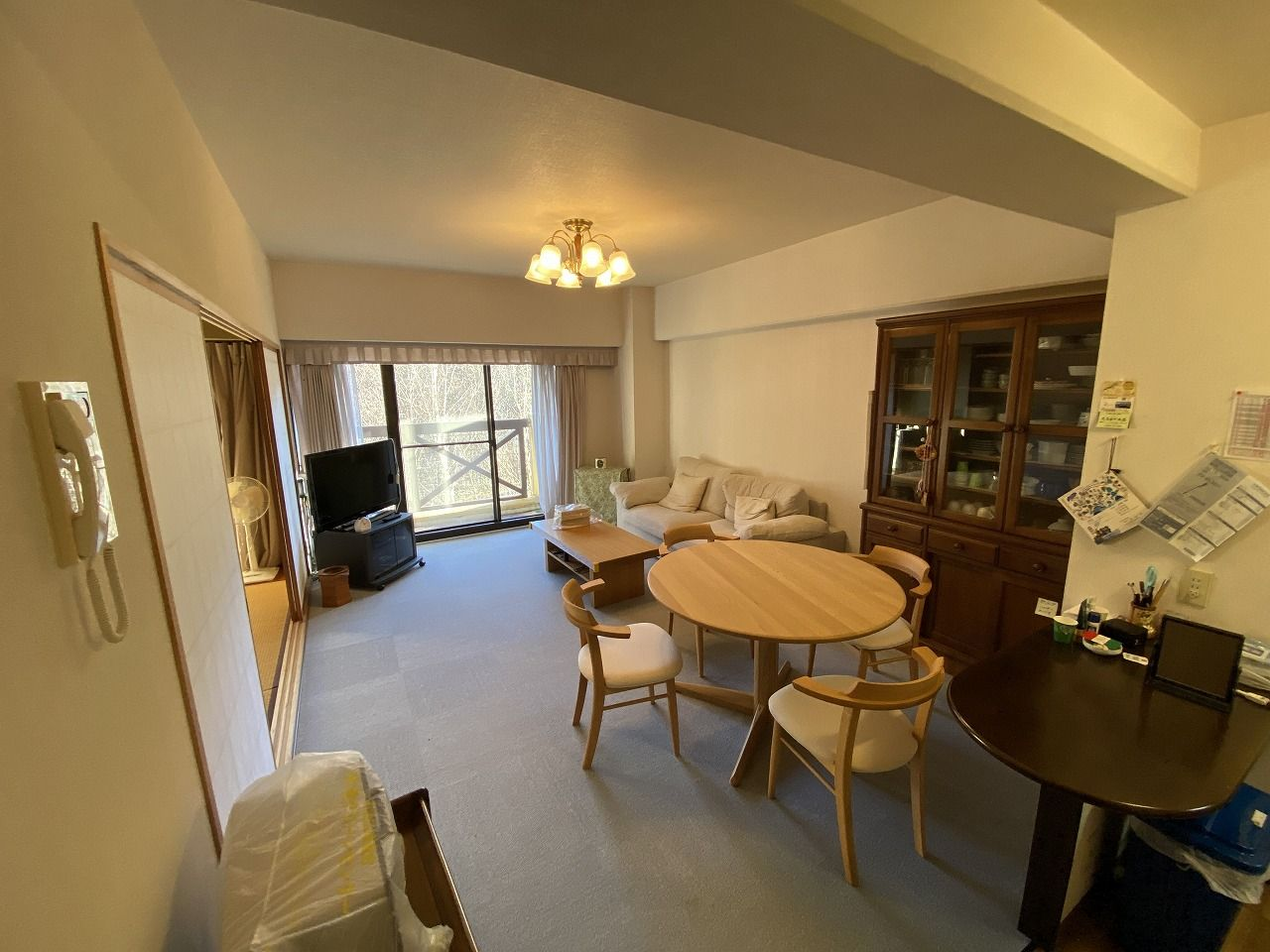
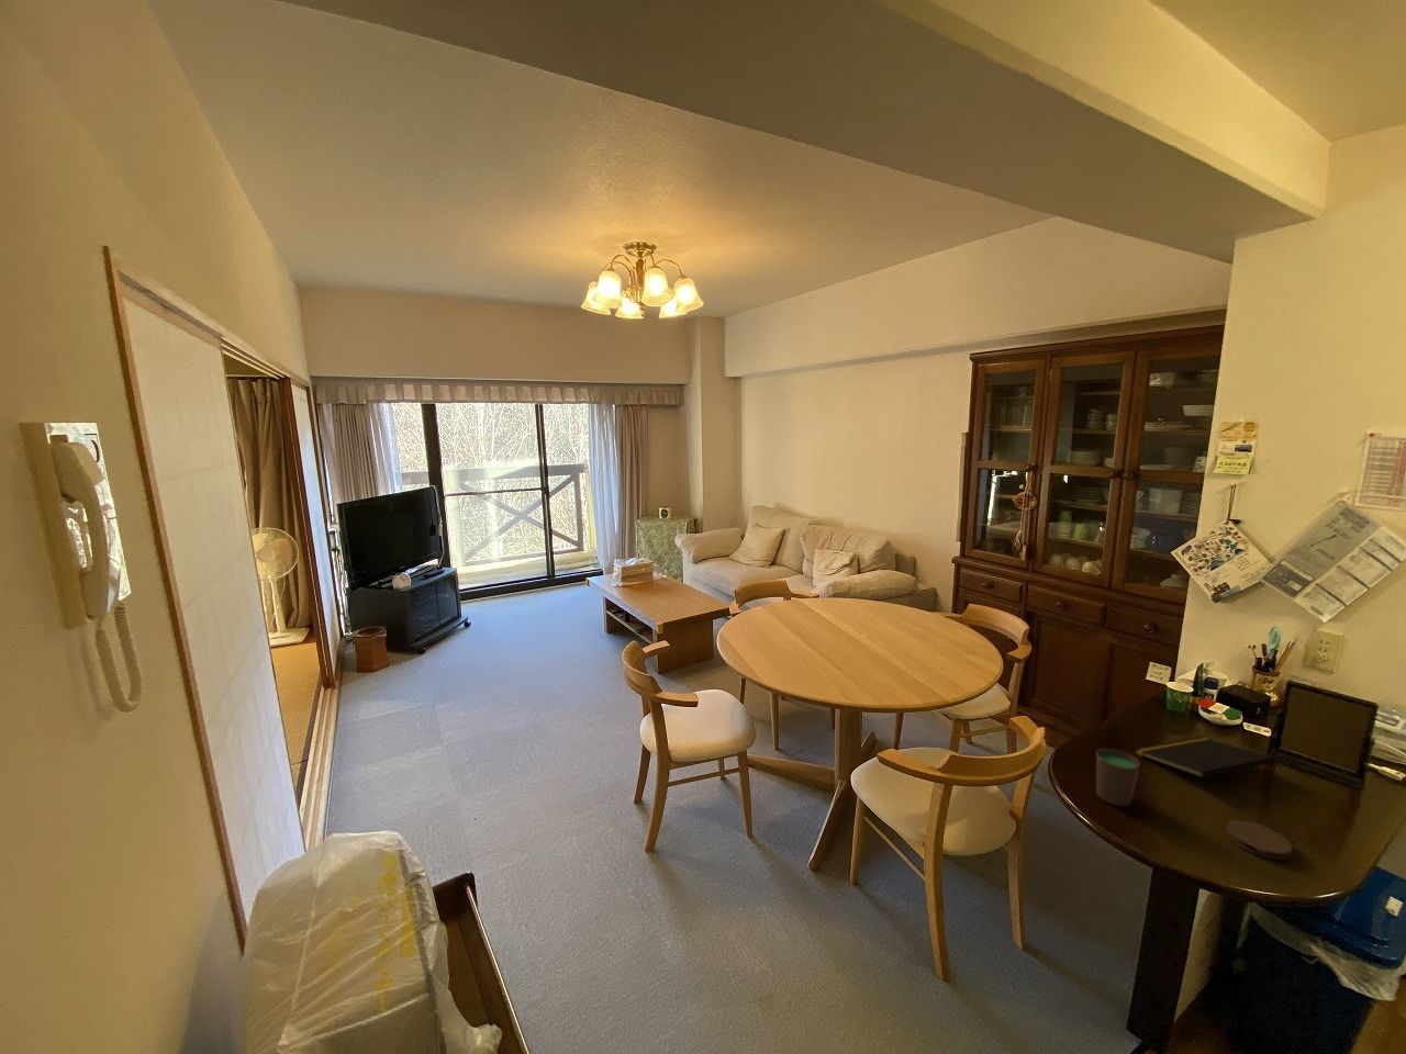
+ notepad (1200, 755)
+ coaster (1258, 839)
+ cup (1115, 777)
